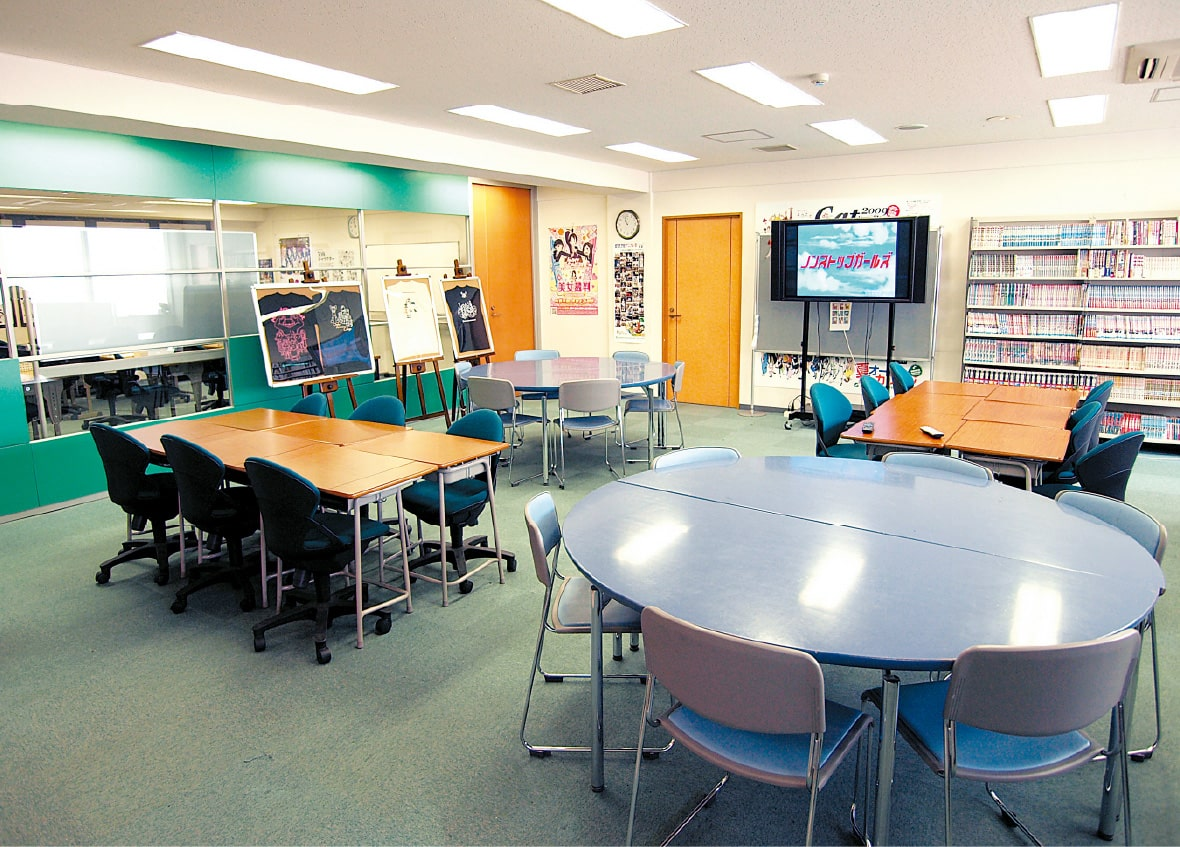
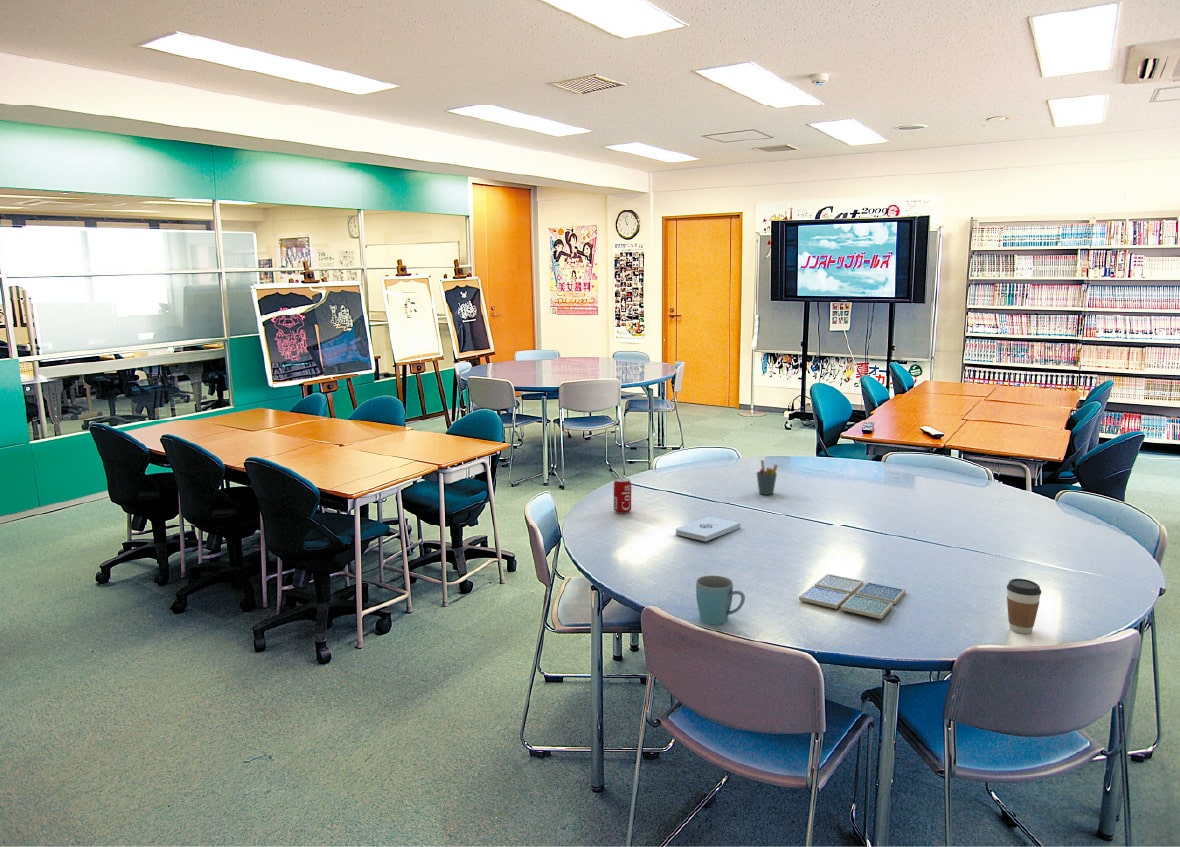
+ mug (720, 602)
+ beverage can (622, 495)
+ pen holder (766, 477)
+ drink coaster (852, 595)
+ notepad (707, 528)
+ coffee cup (1022, 606)
